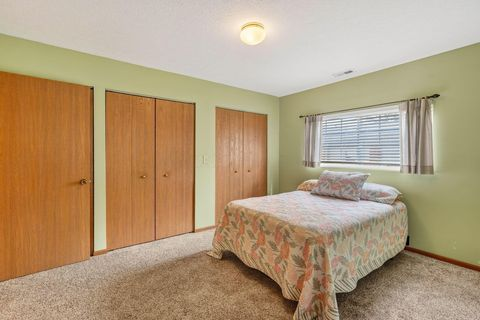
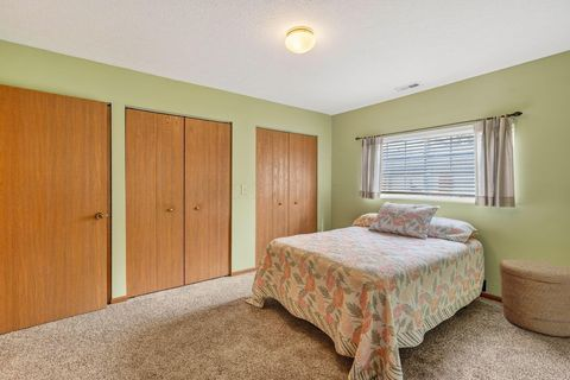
+ basket (536, 293)
